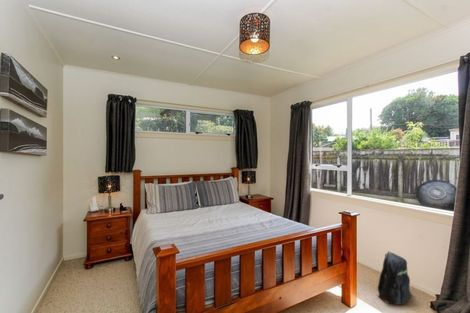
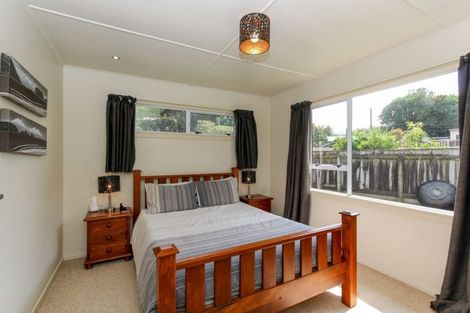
- backpack (393, 272)
